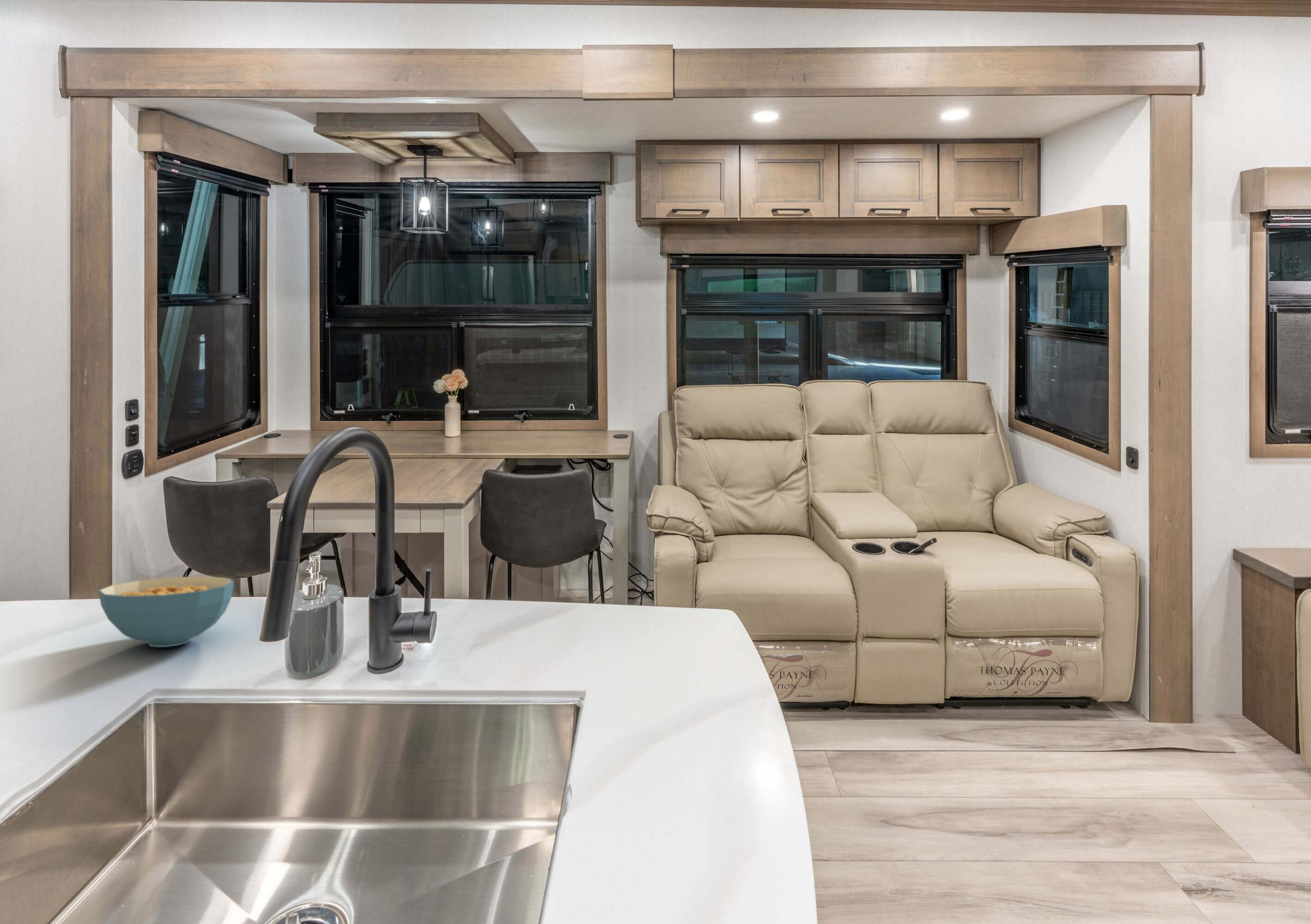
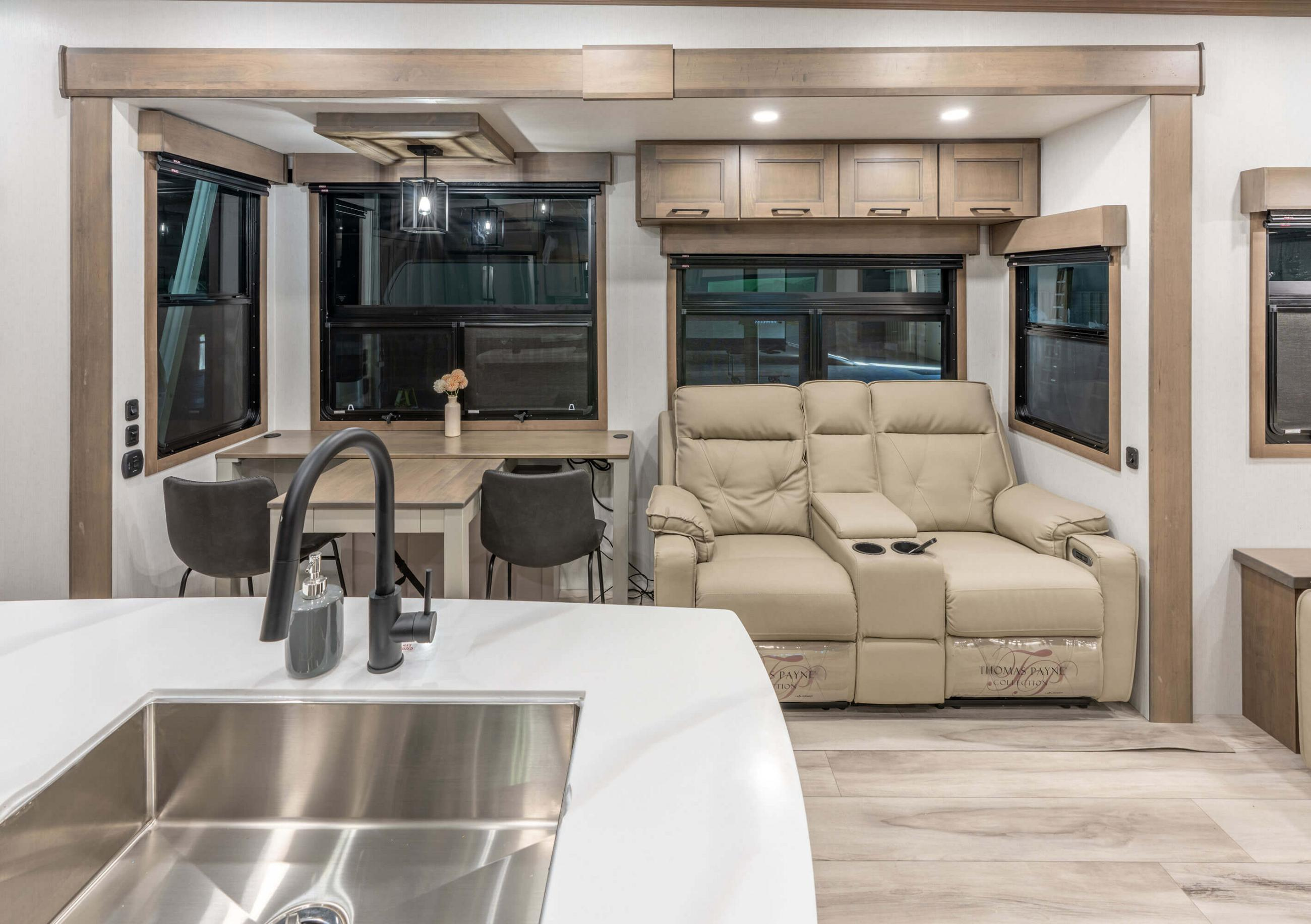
- cereal bowl (168, 614)
